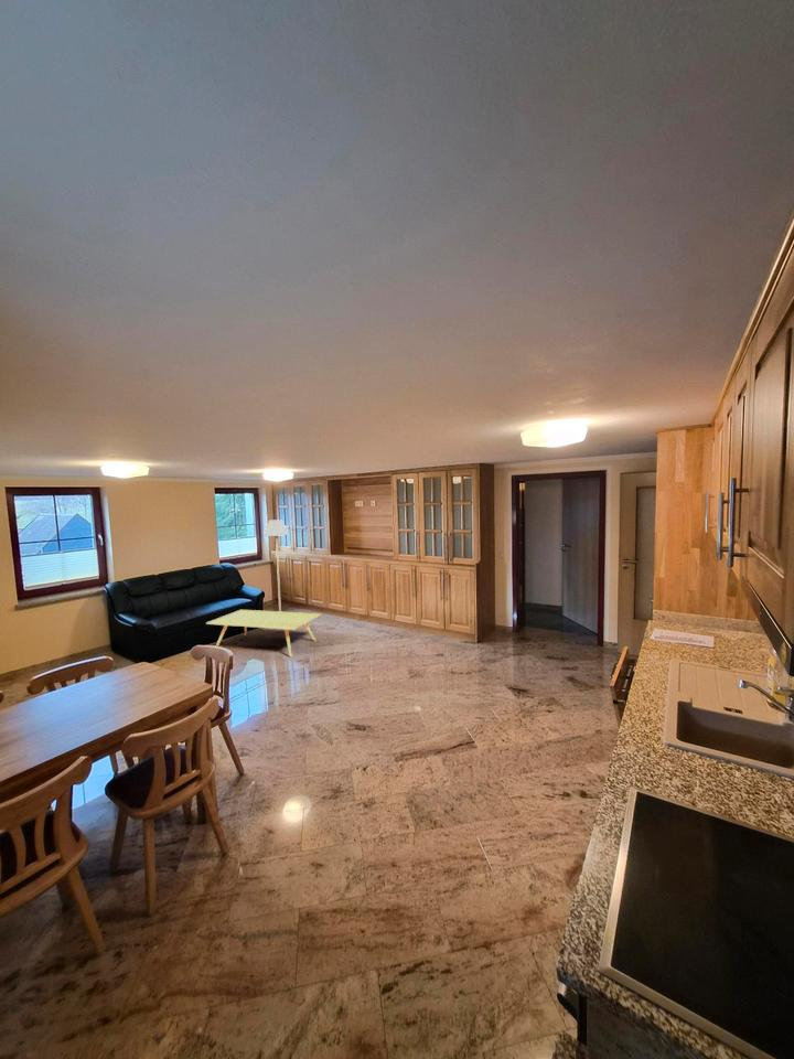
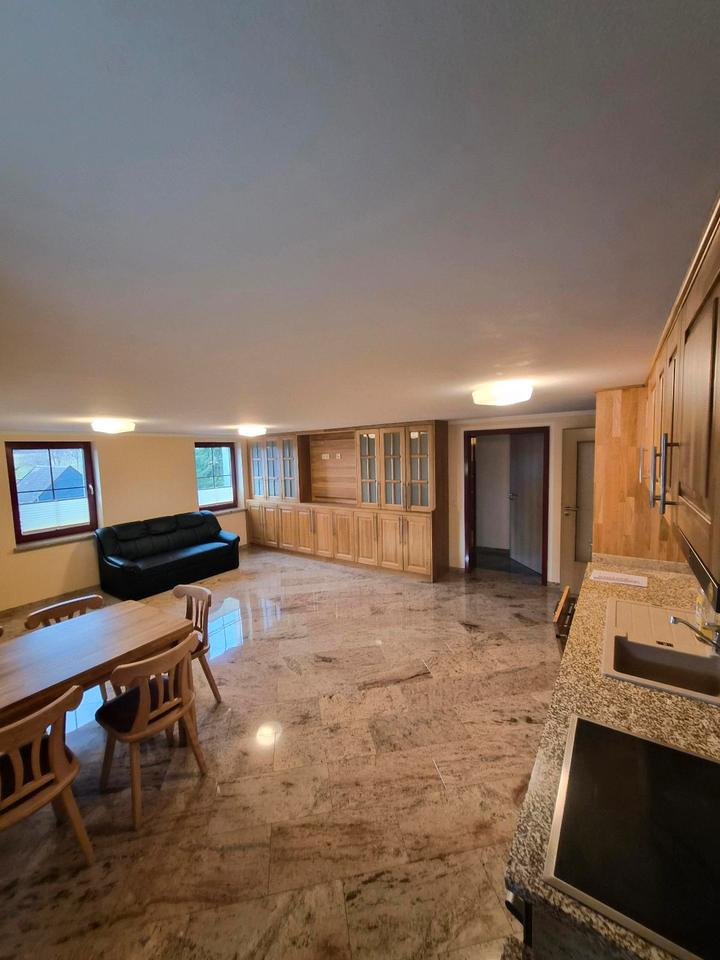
- coffee table (265, 627)
- floor lamp (278, 573)
